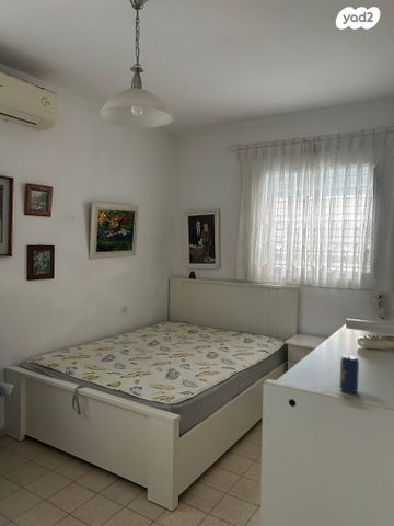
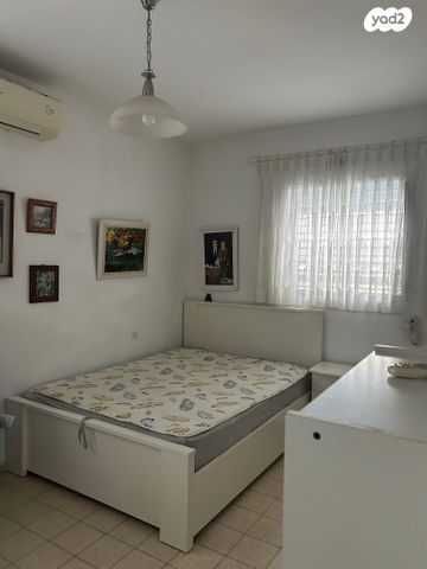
- beverage can (349, 373)
